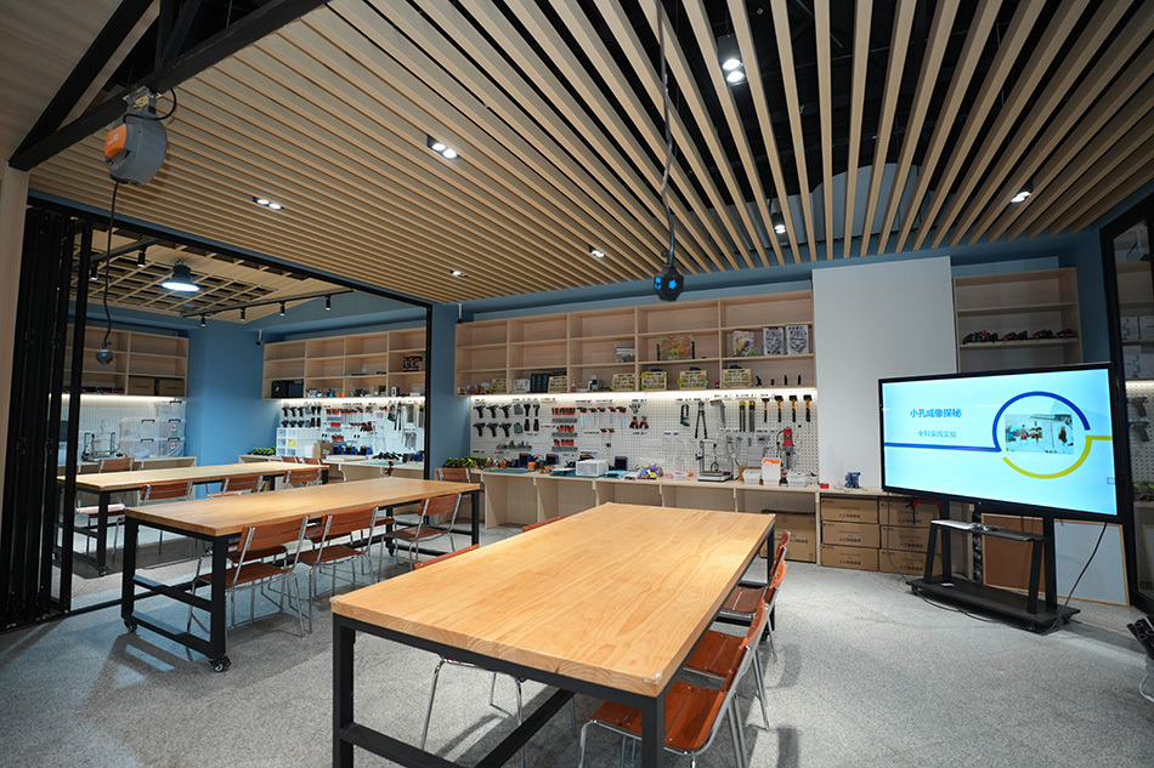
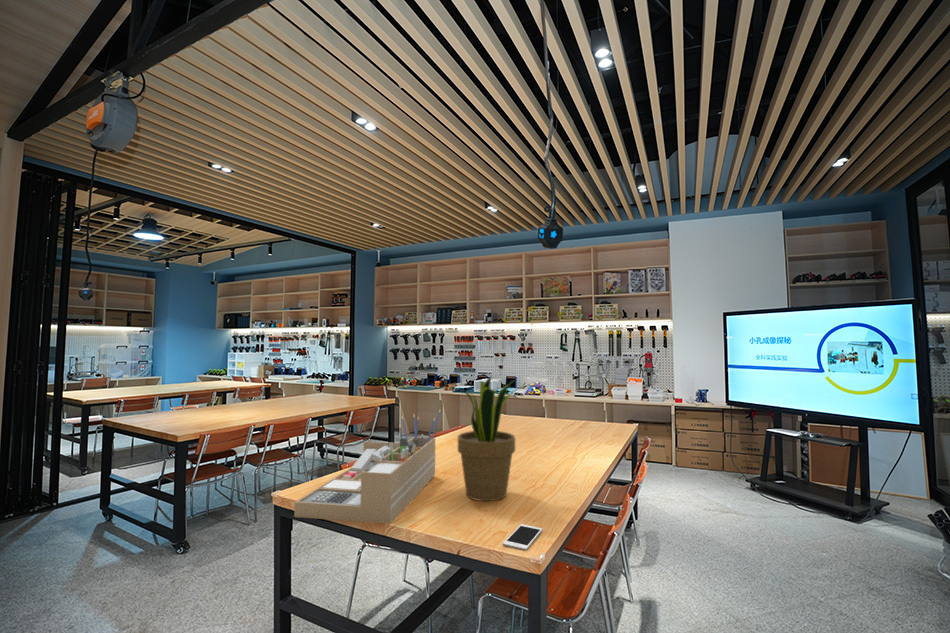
+ cell phone (523, 536)
+ potted plant (491, 434)
+ desk organizer (378, 455)
